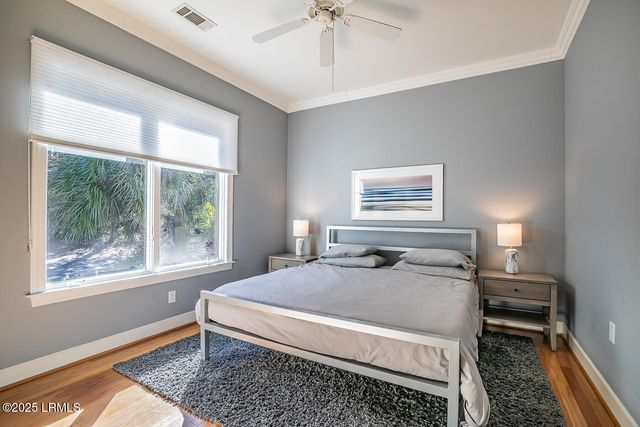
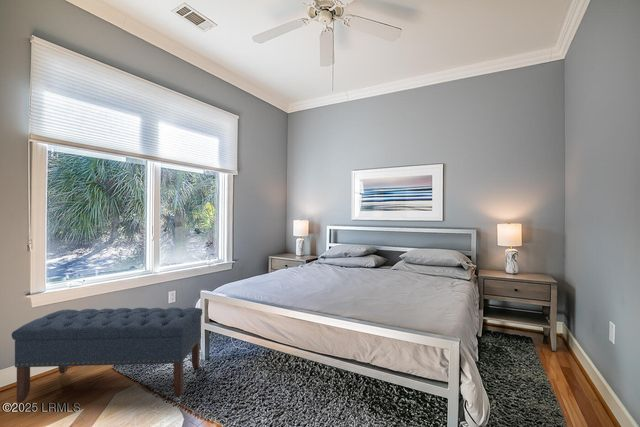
+ bench (117, 348)
